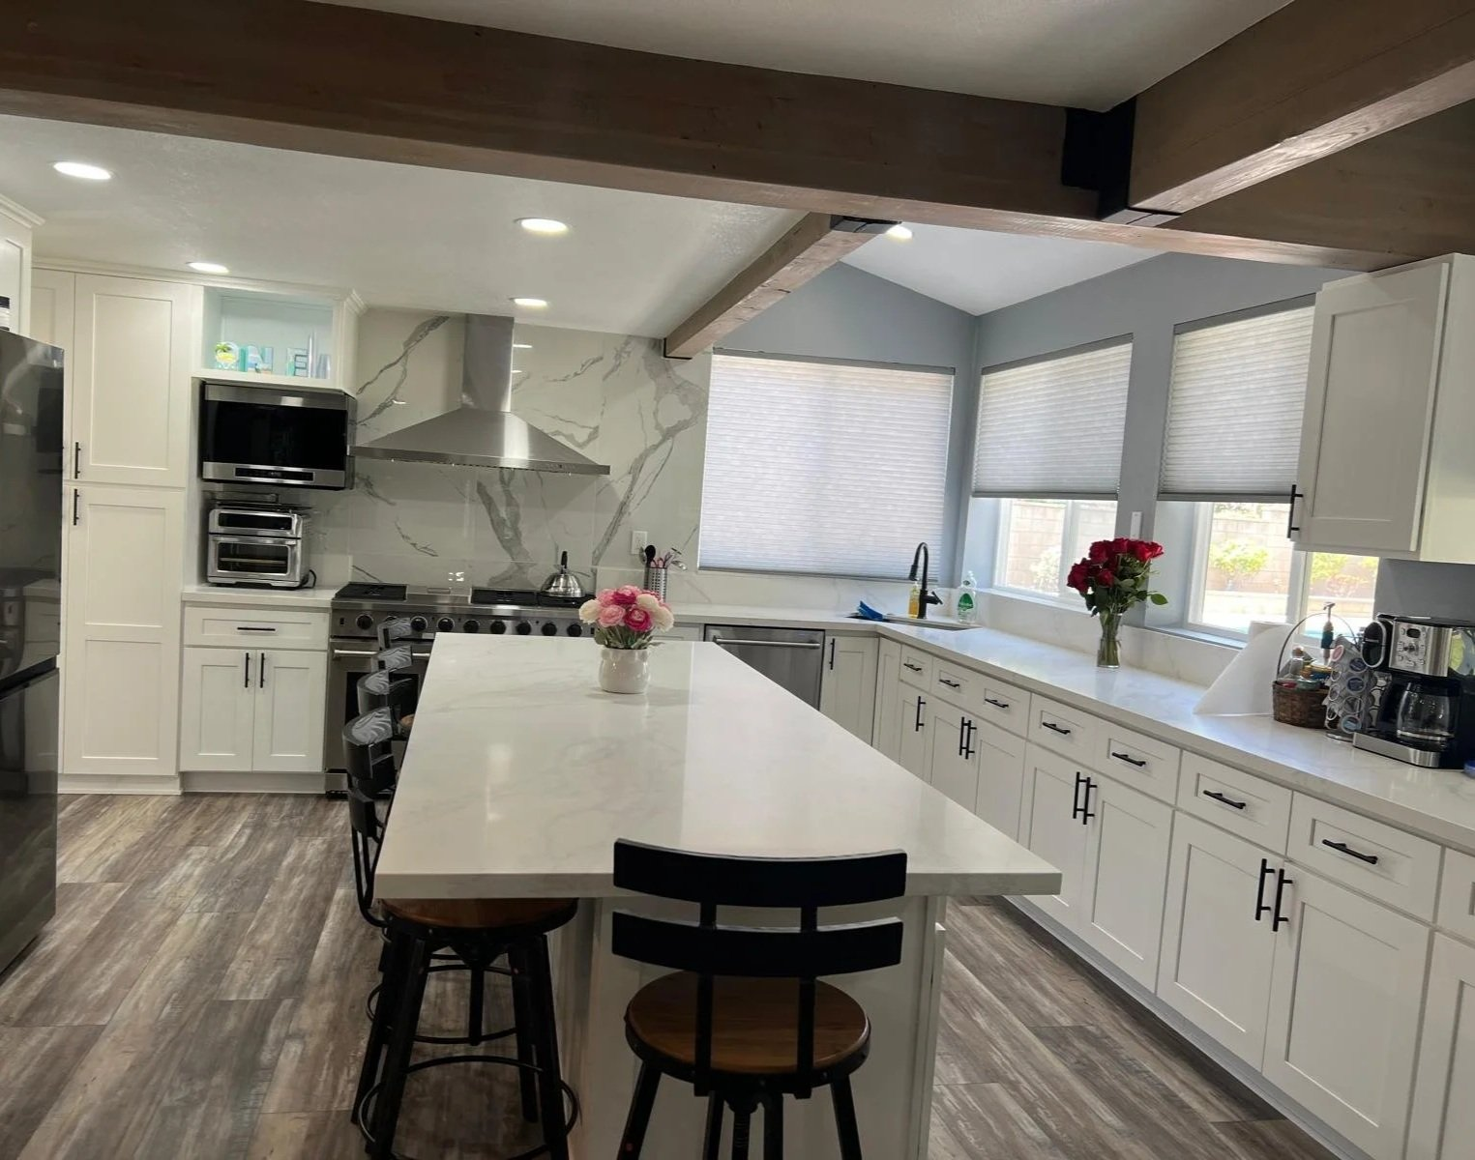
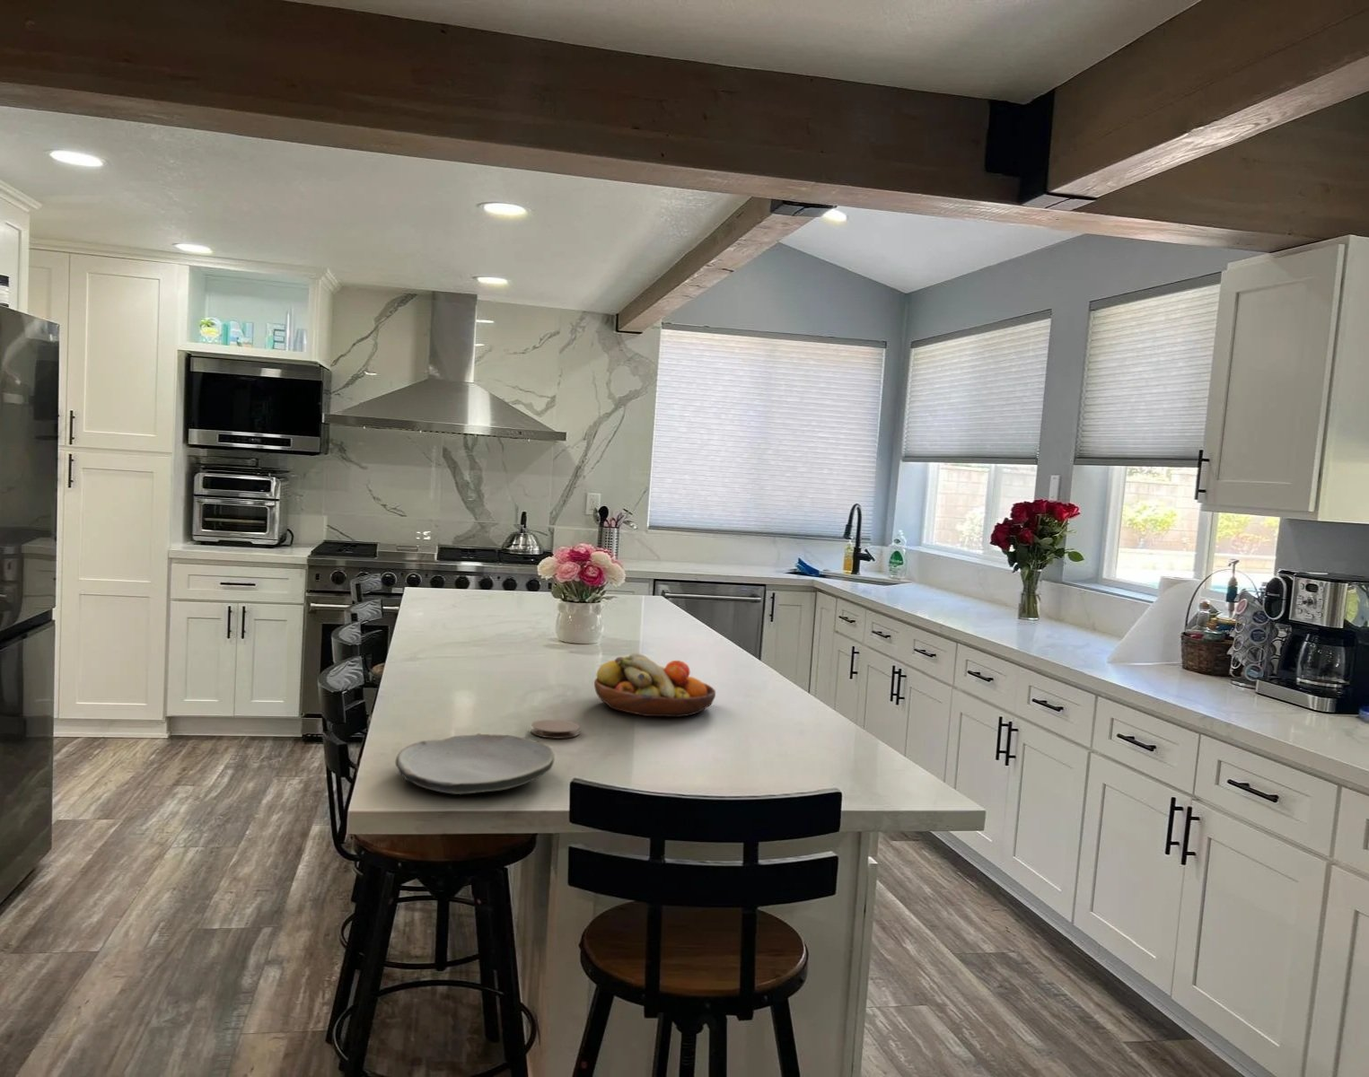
+ coaster (554, 728)
+ fruit bowl (656, 680)
+ plate (474, 762)
